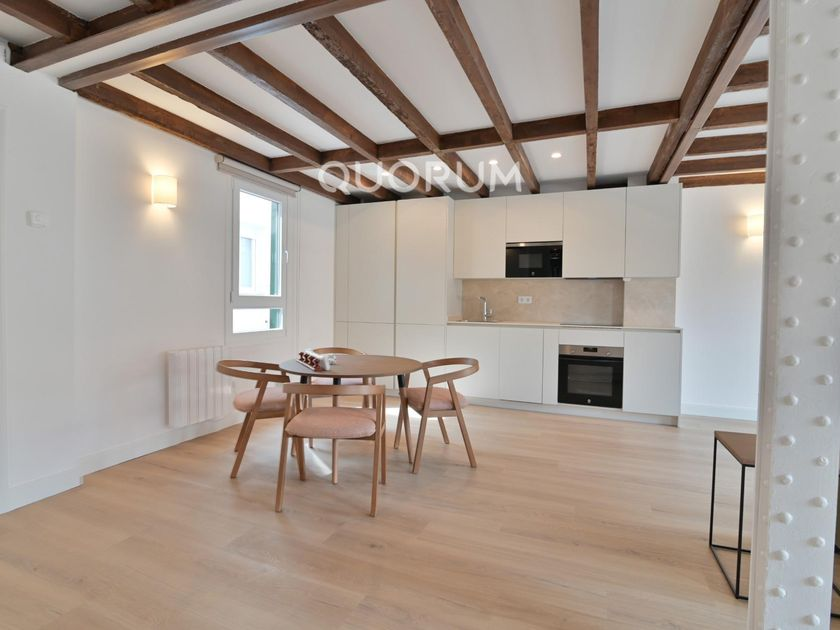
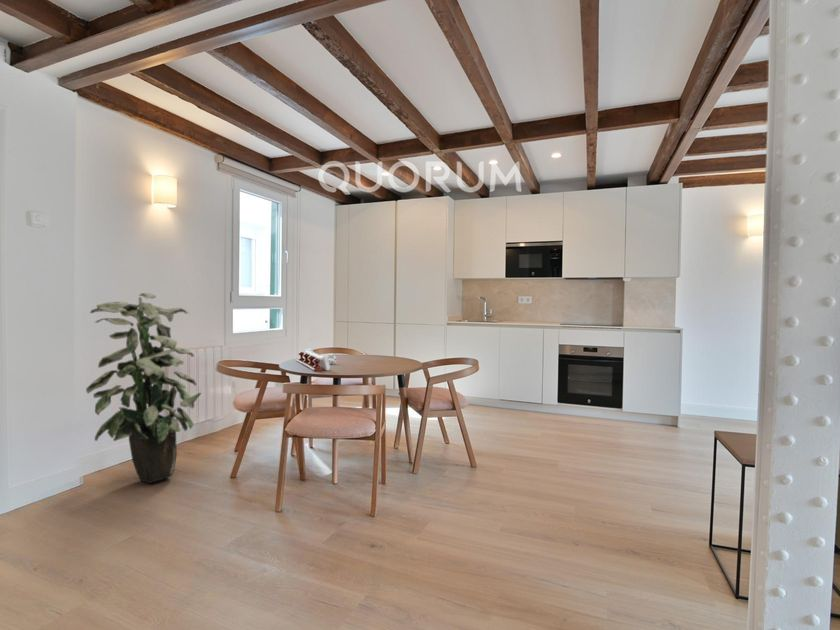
+ indoor plant (145, 386)
